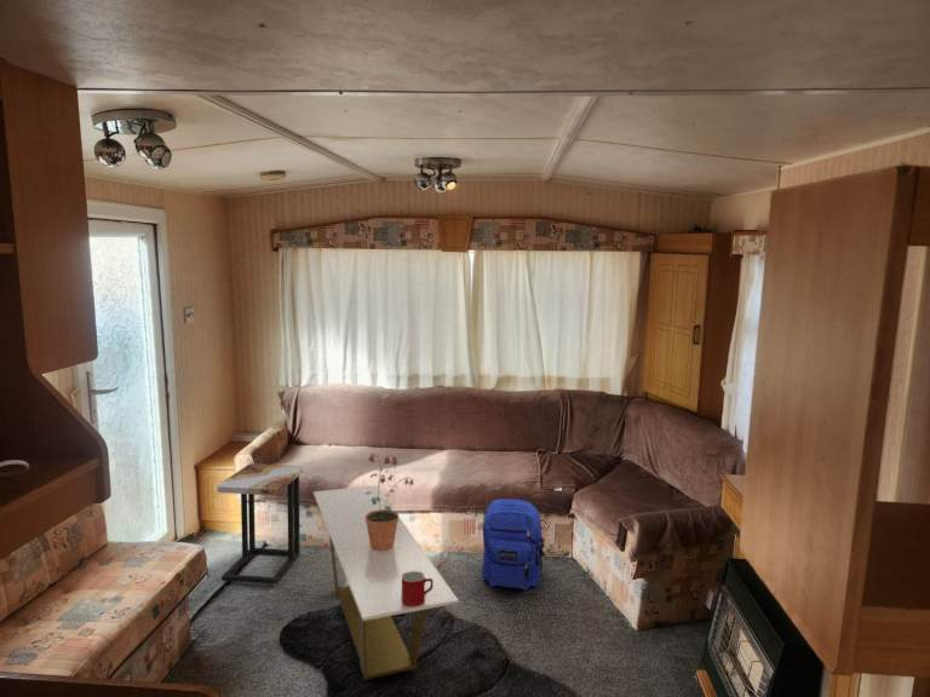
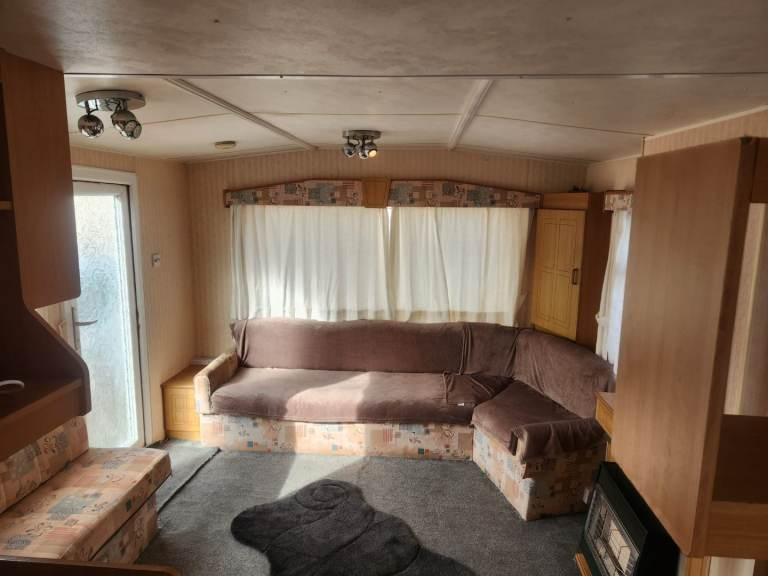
- mug (417, 587)
- backpack (513, 542)
- side table (253, 522)
- potted plant (386, 500)
- coffee table (371, 581)
